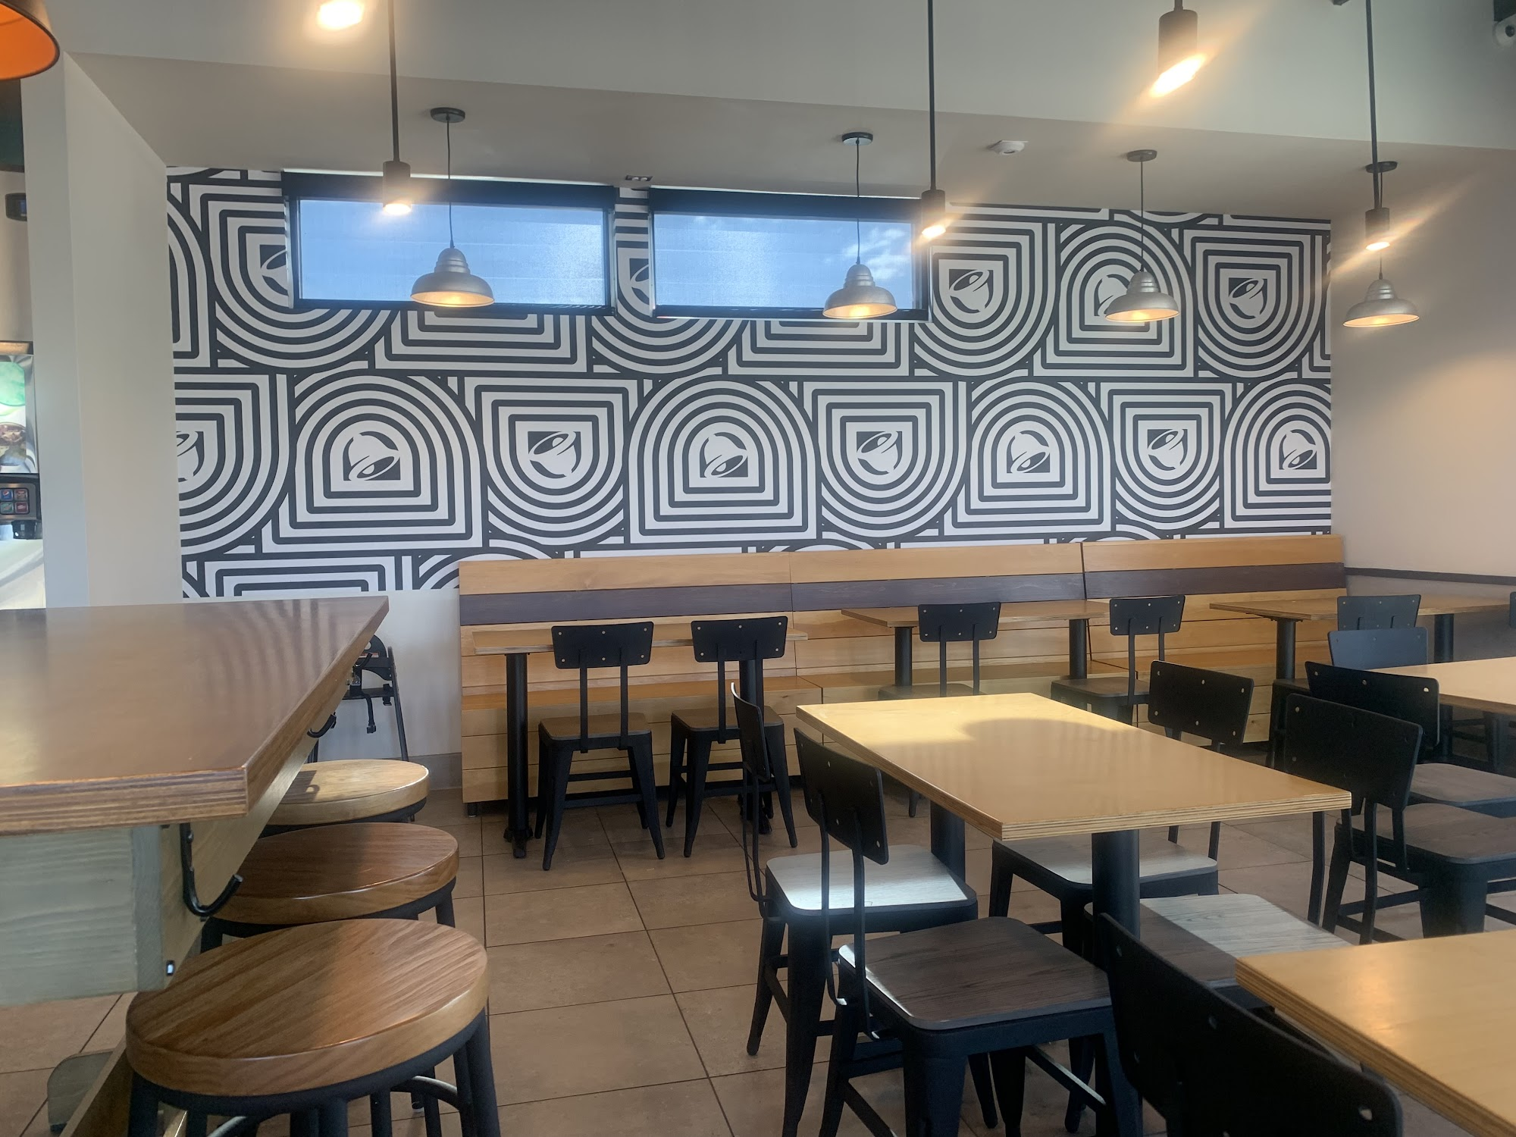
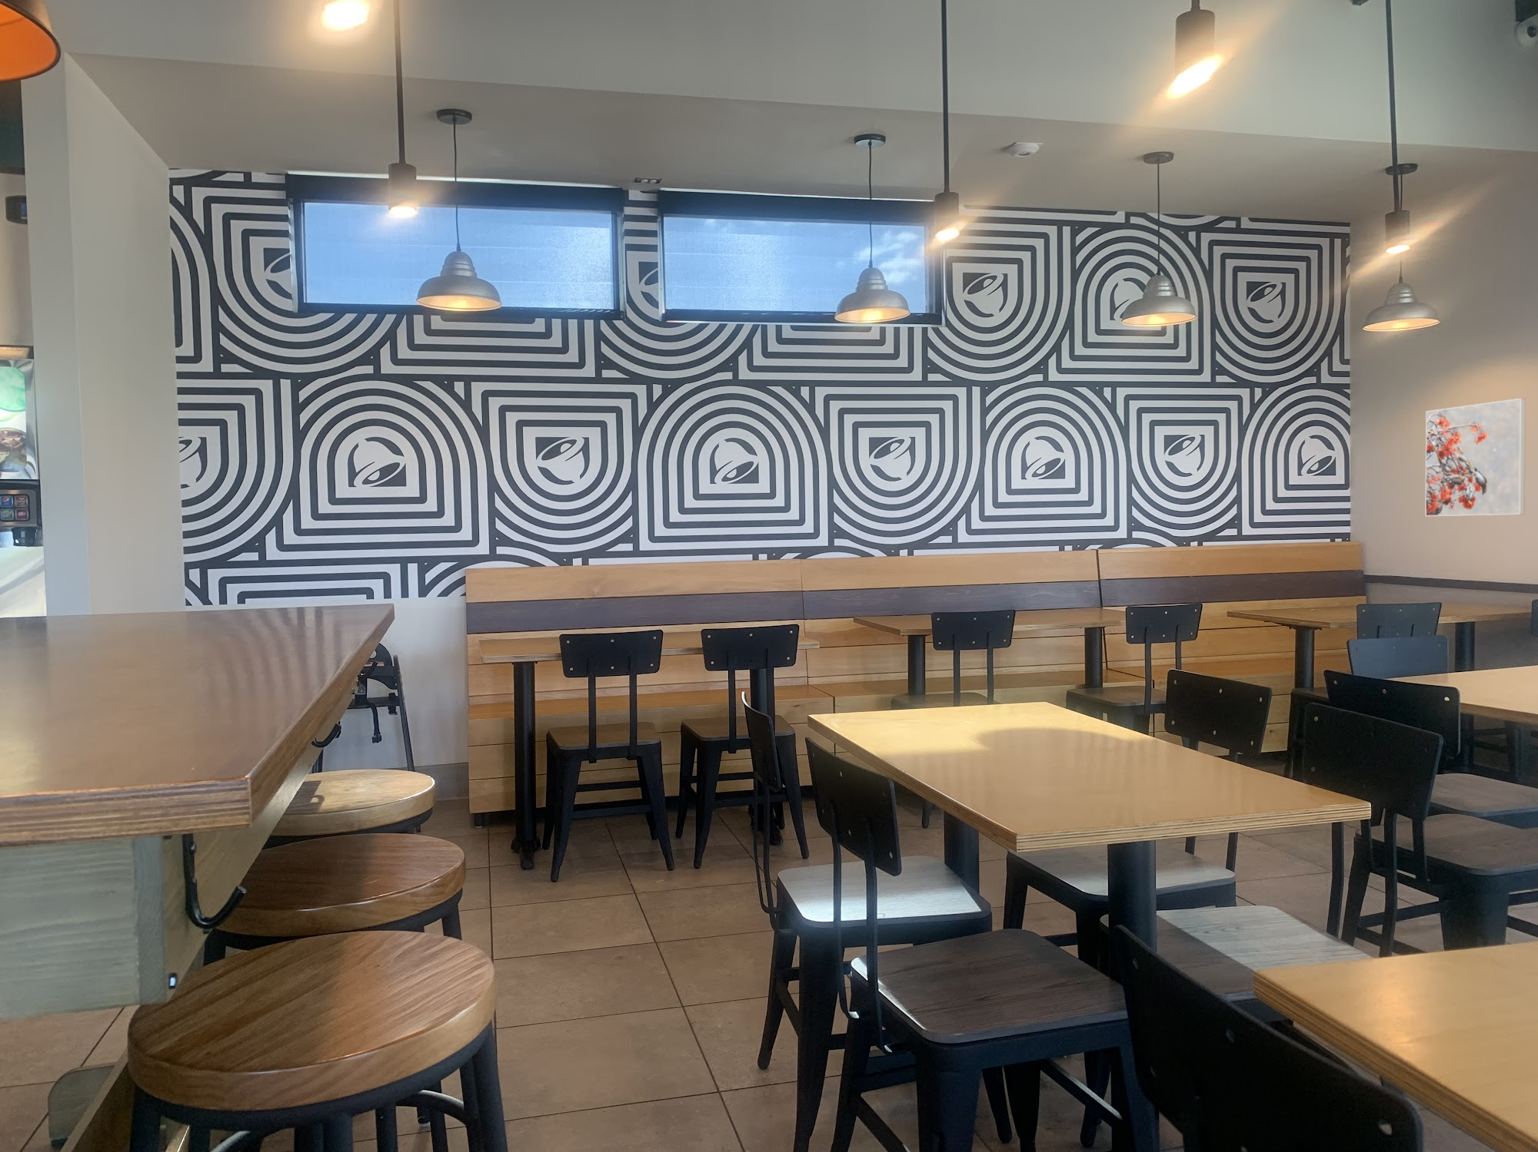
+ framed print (1473, 460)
